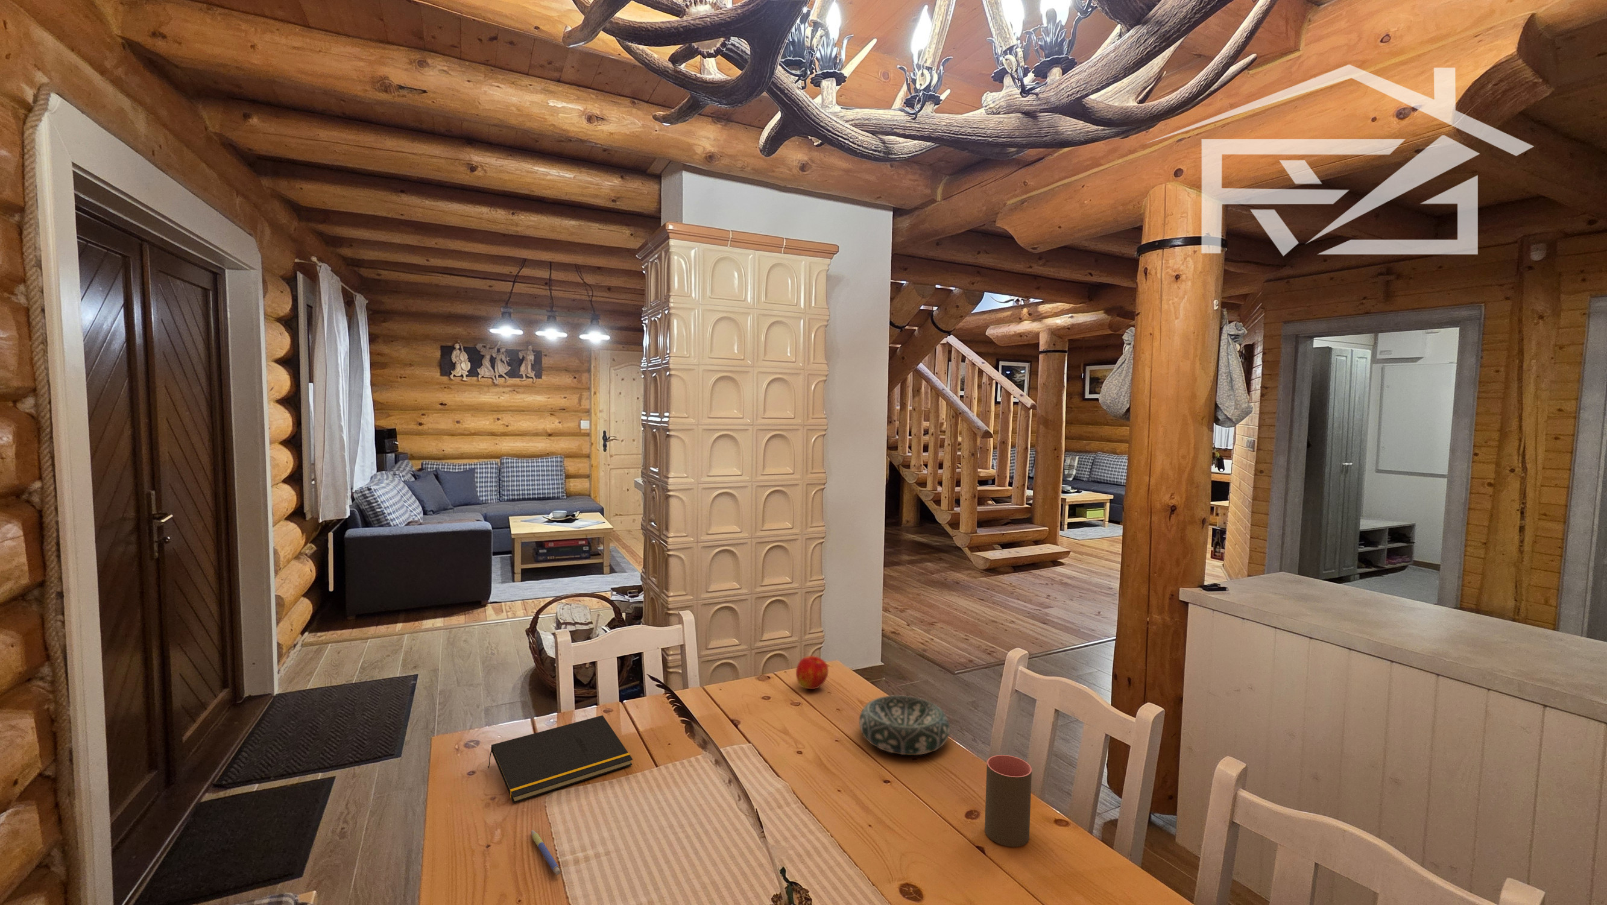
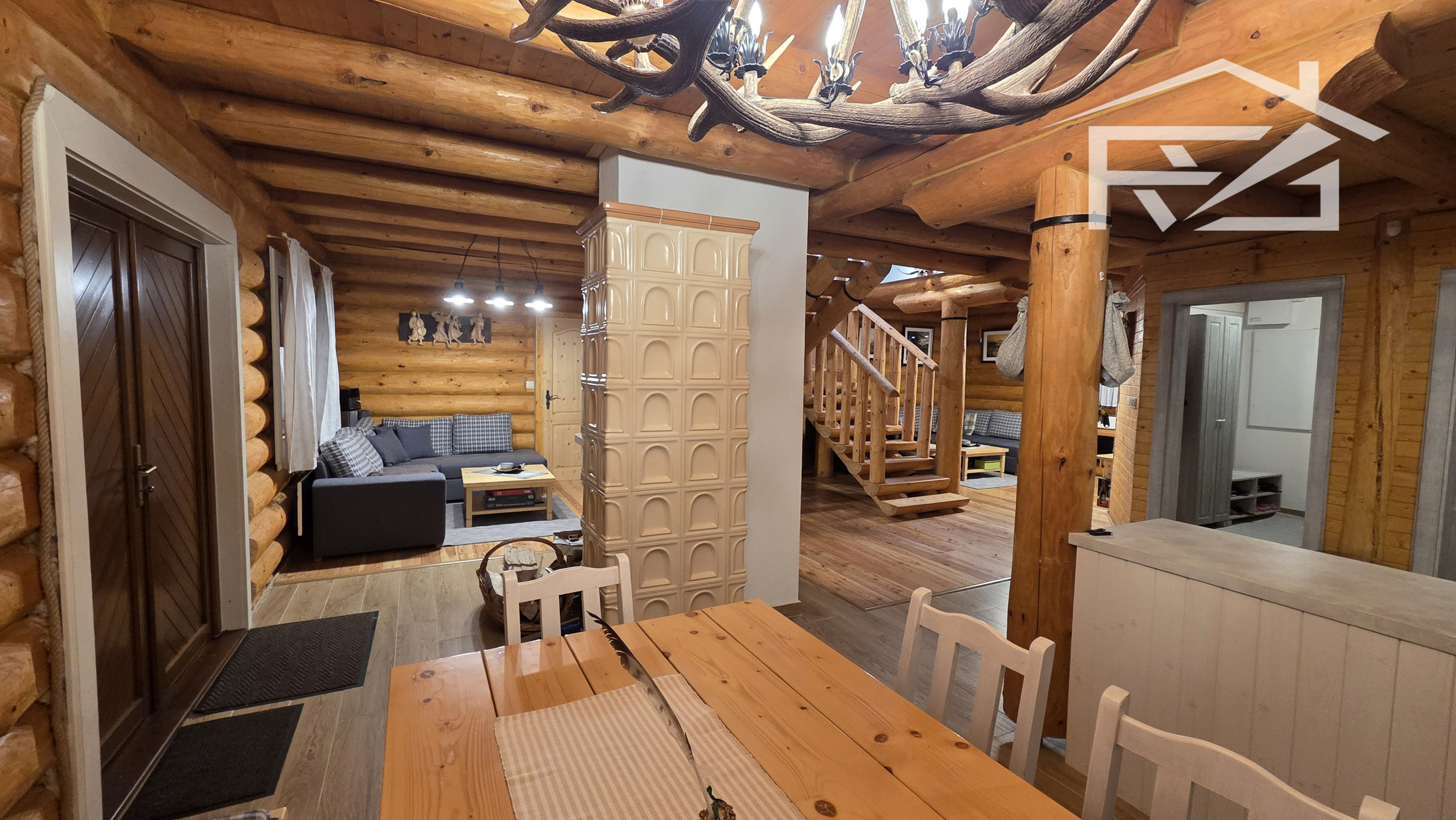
- cup (1008, 799)
- notepad (562, 754)
- decorative bowl (904, 724)
- pen (544, 850)
- apple (812, 673)
